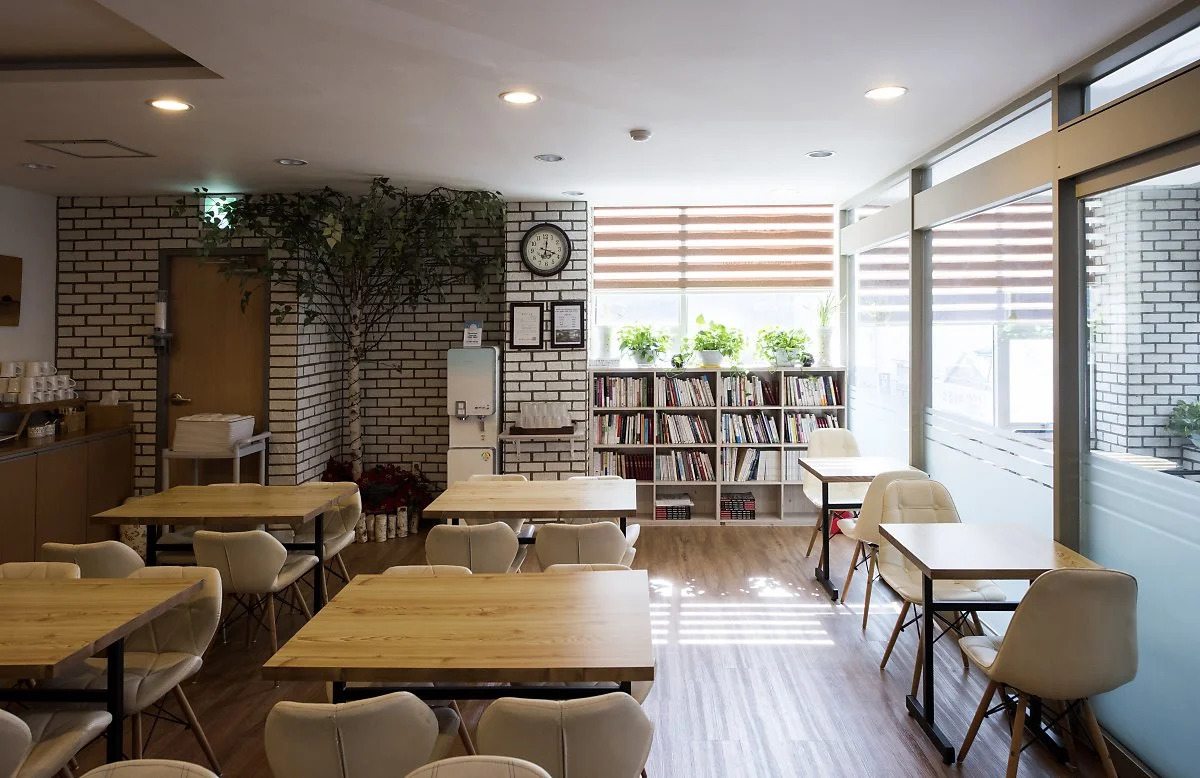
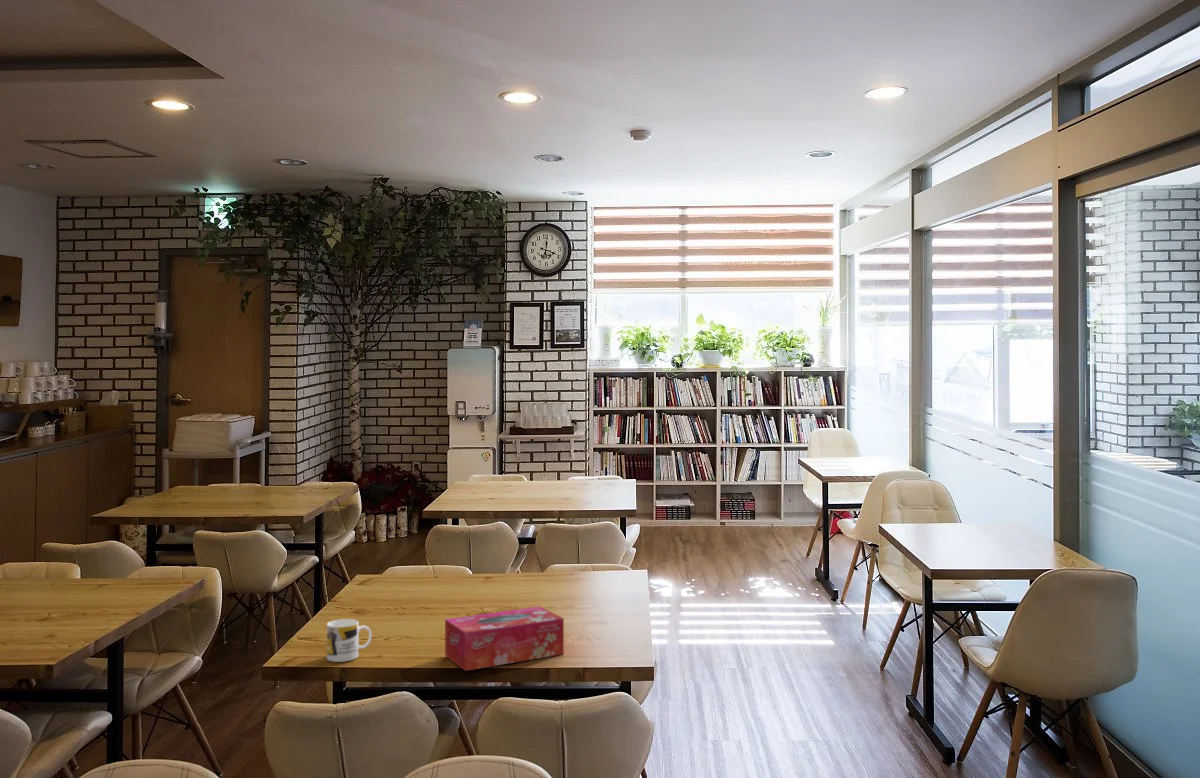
+ mug (349, 639)
+ tissue box (504, 636)
